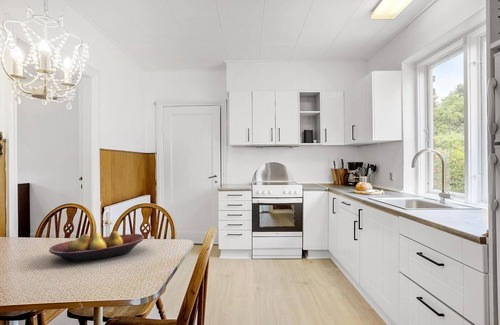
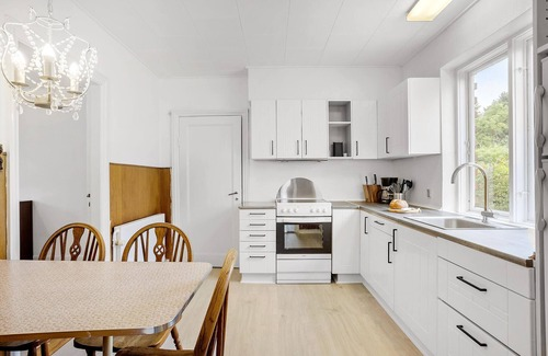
- fruit bowl (100, 243)
